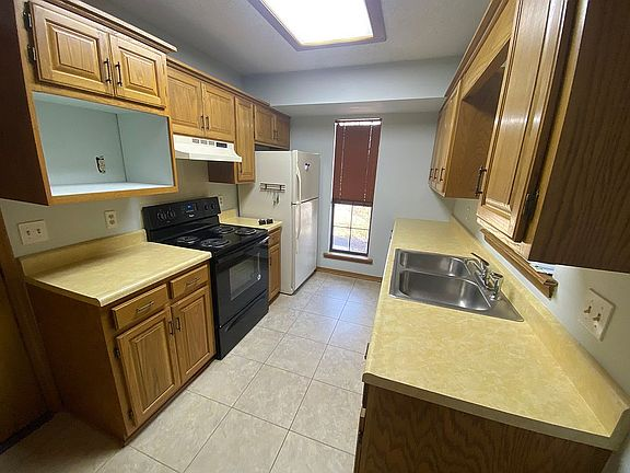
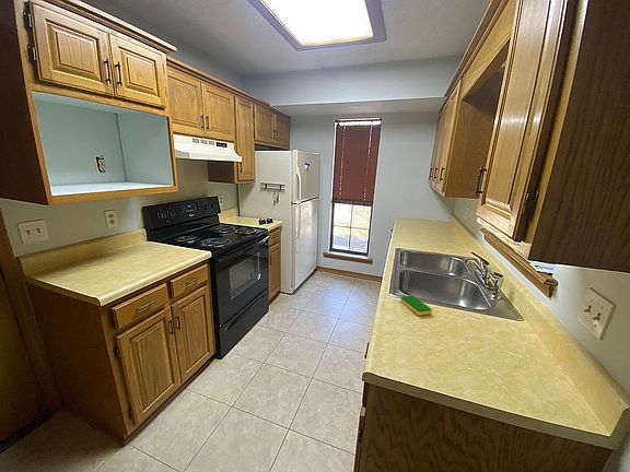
+ dish sponge (415, 305)
